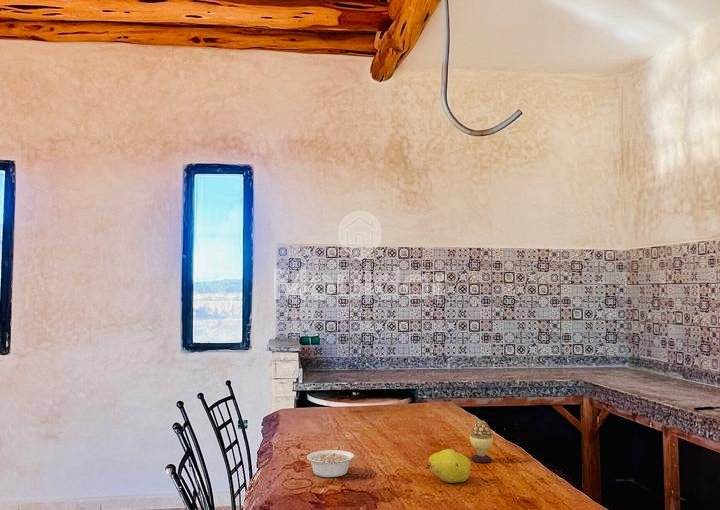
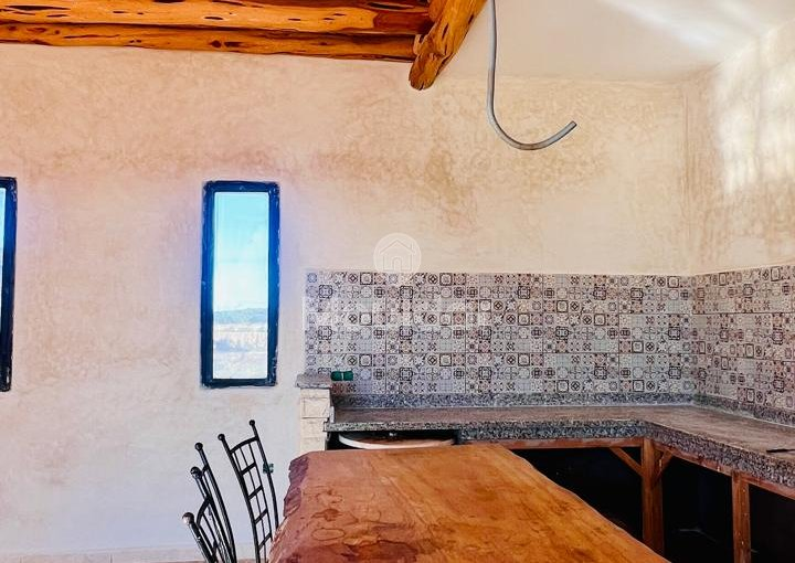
- legume (332, 462)
- fruit (448, 465)
- decorative egg (481, 440)
